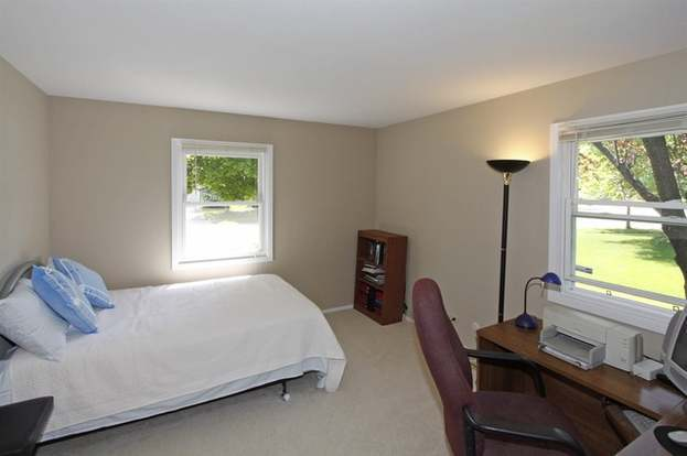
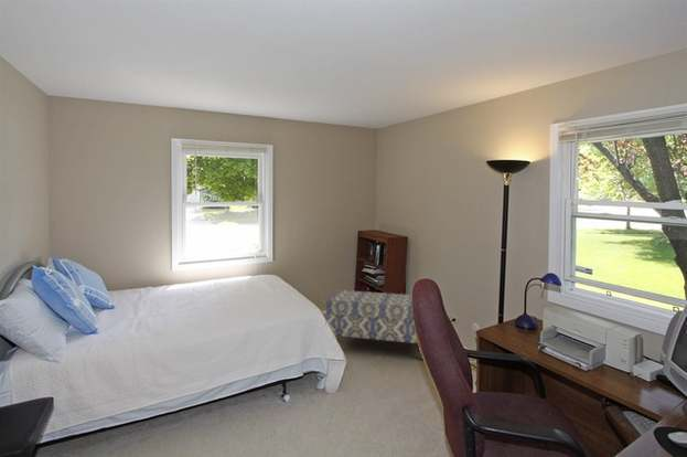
+ bench (382, 322)
